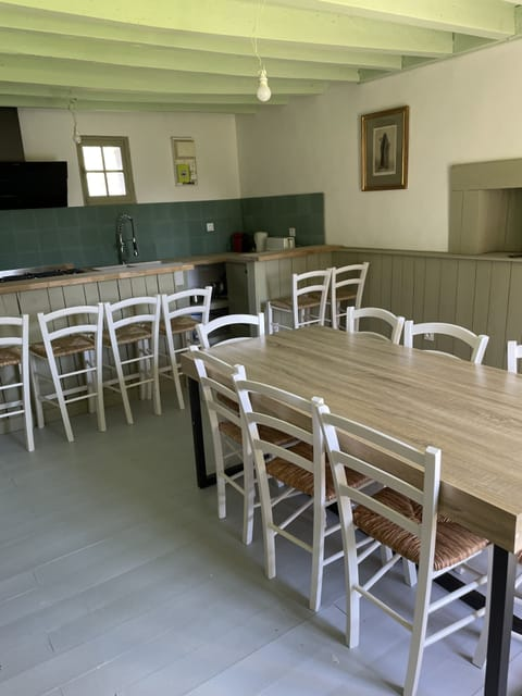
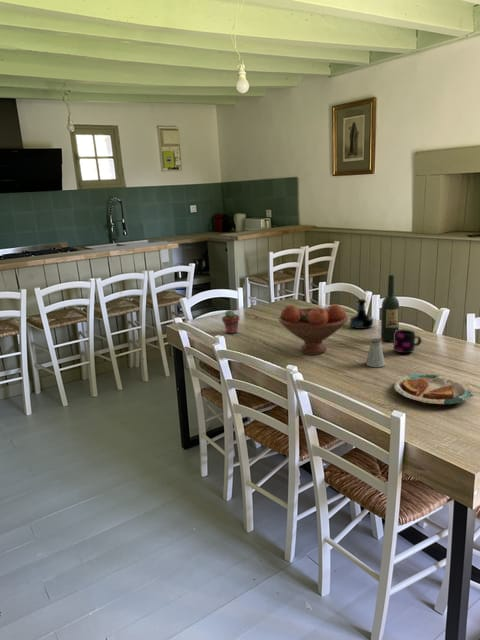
+ tequila bottle (361, 312)
+ fruit bowl (313, 327)
+ mug (407, 341)
+ potted succulent (230, 321)
+ wine bottle (390, 308)
+ plate (432, 388)
+ saltshaker (375, 352)
